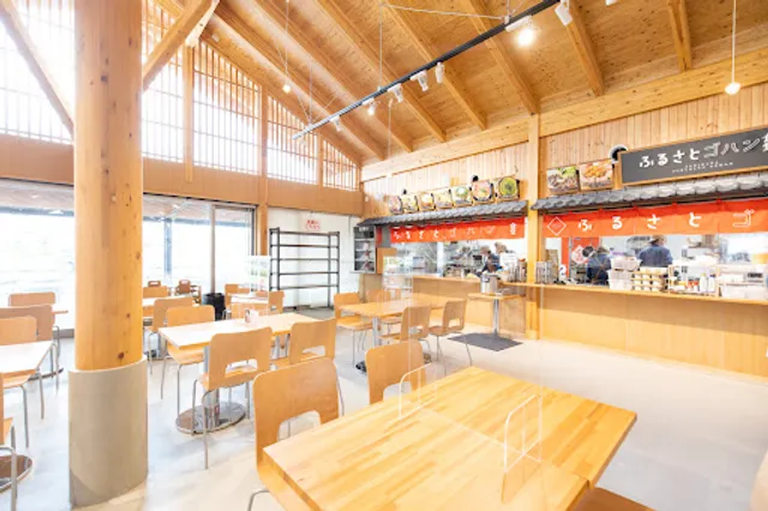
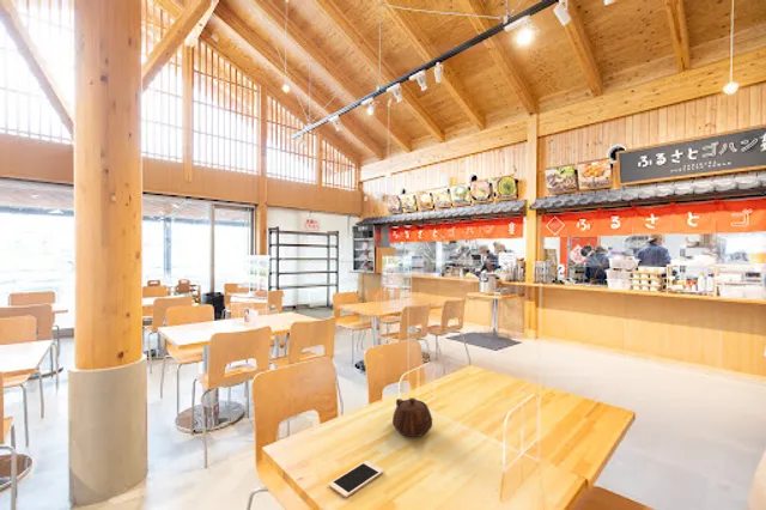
+ teapot (413, 415)
+ cell phone (357, 476)
